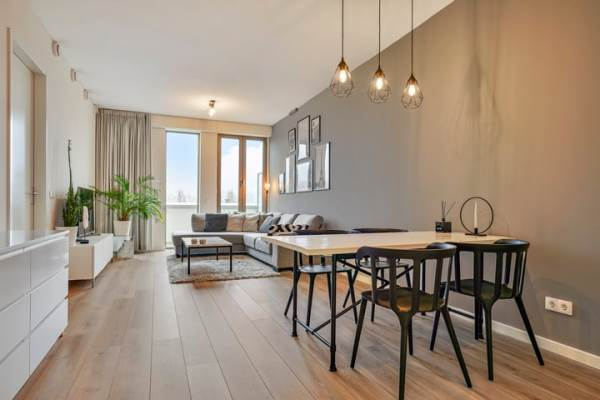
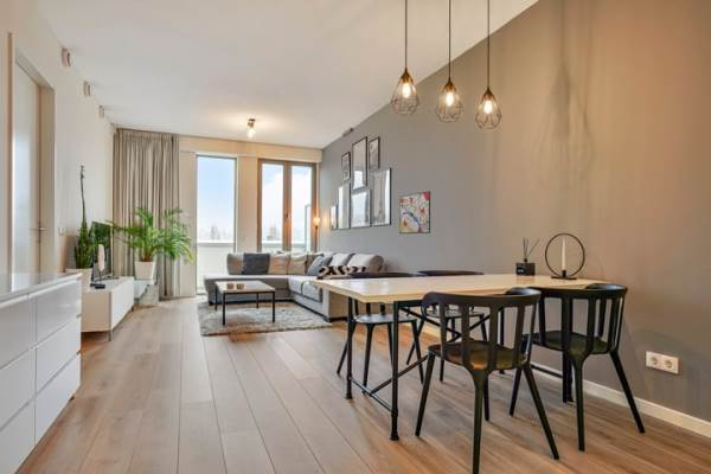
+ wall art (414, 213)
